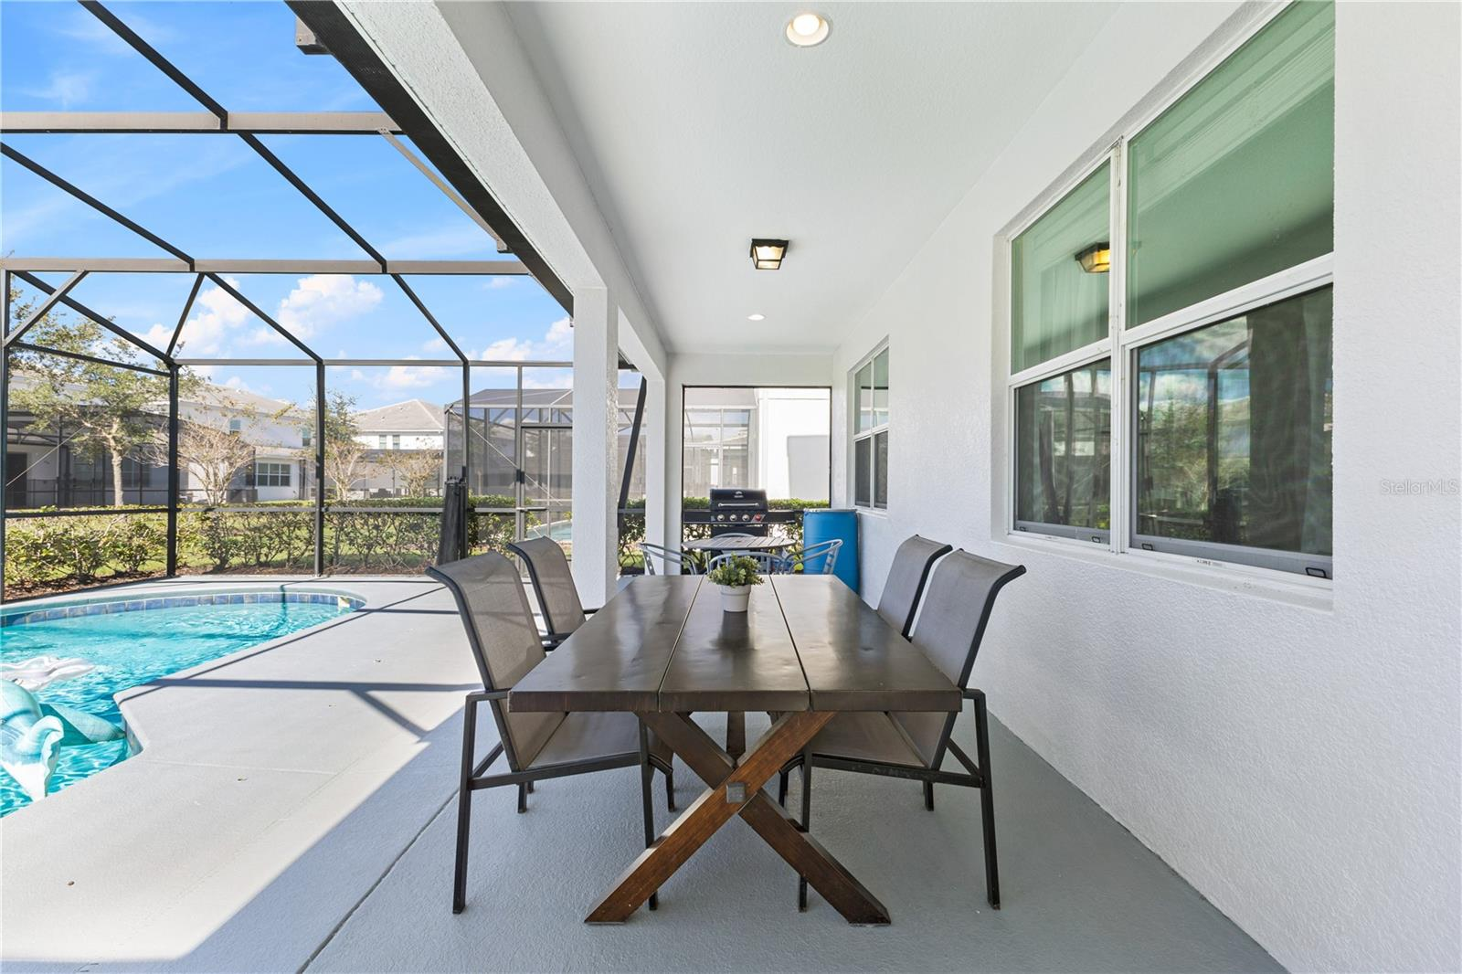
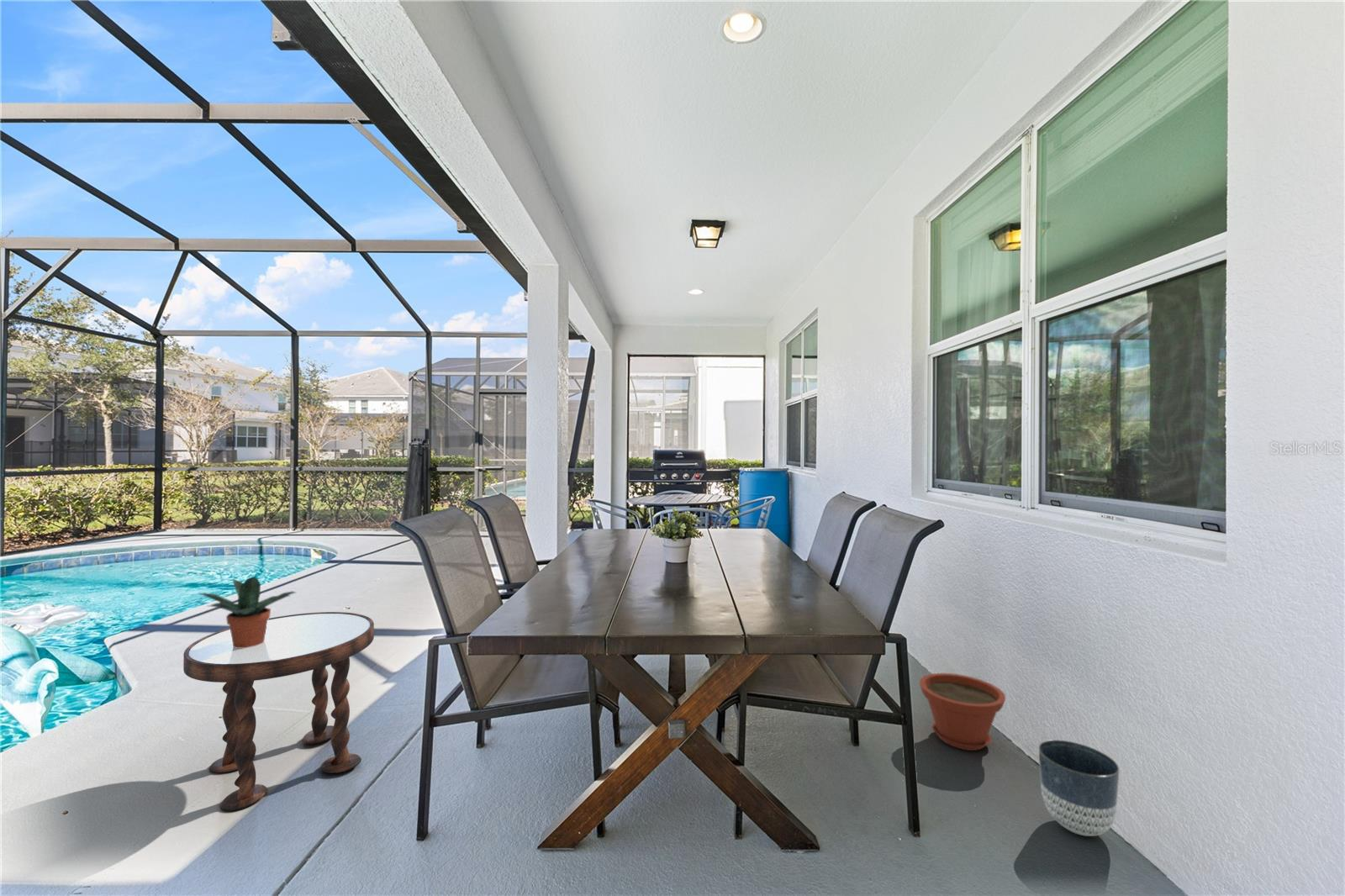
+ side table (283, 676)
+ plant pot (961, 714)
+ planter (1077, 793)
+ potted plant (249, 606)
